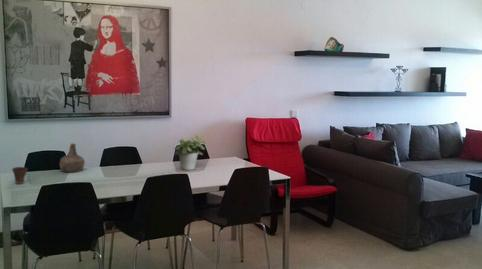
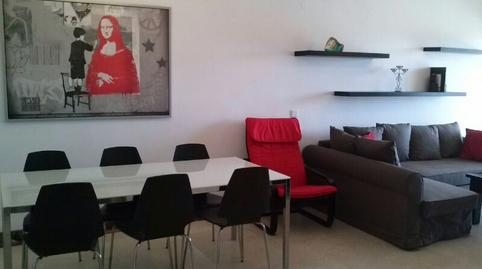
- potted plant (190, 152)
- cup (20, 175)
- bottle (72, 157)
